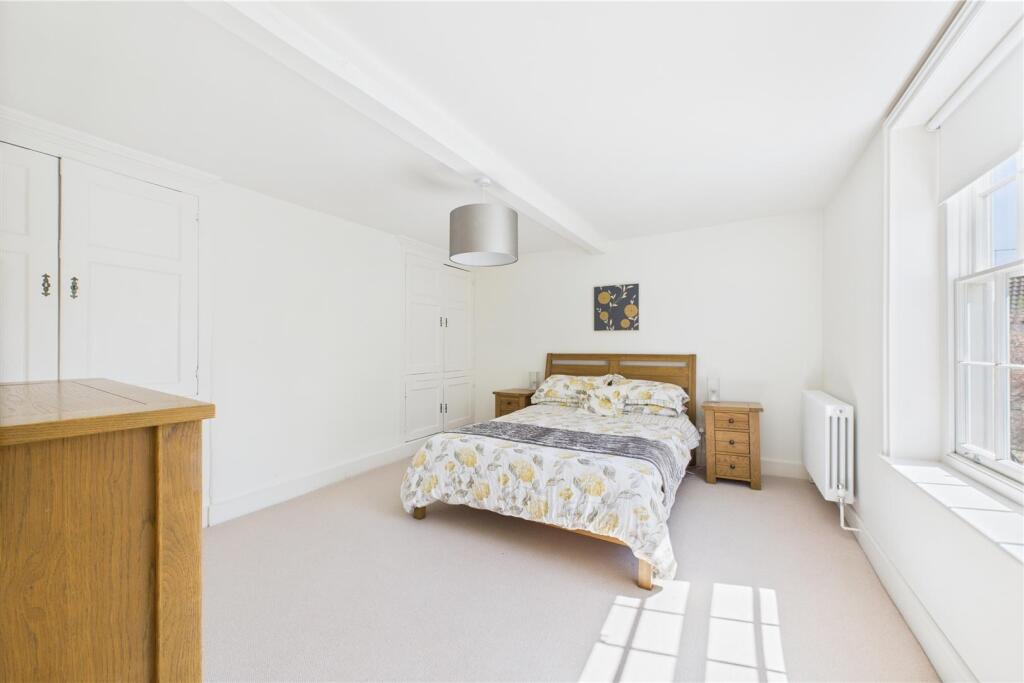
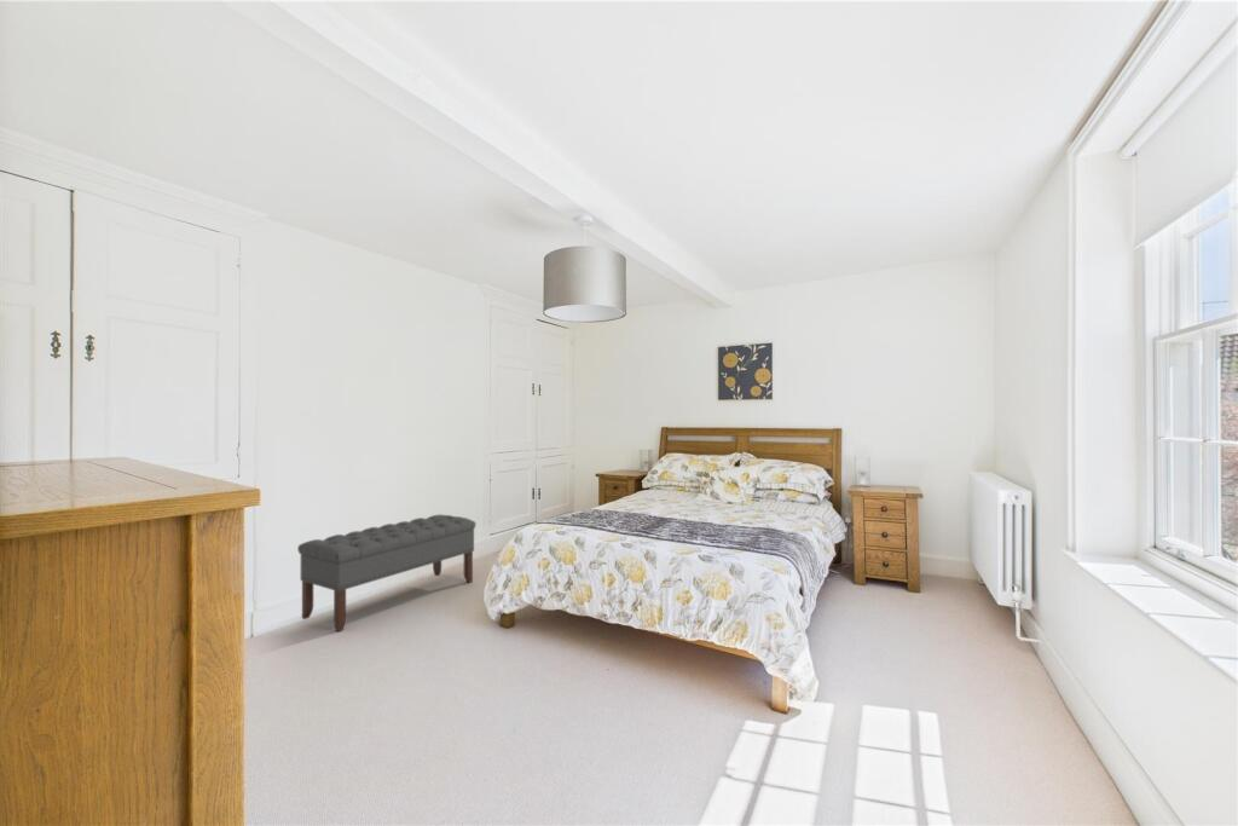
+ bench (395, 562)
